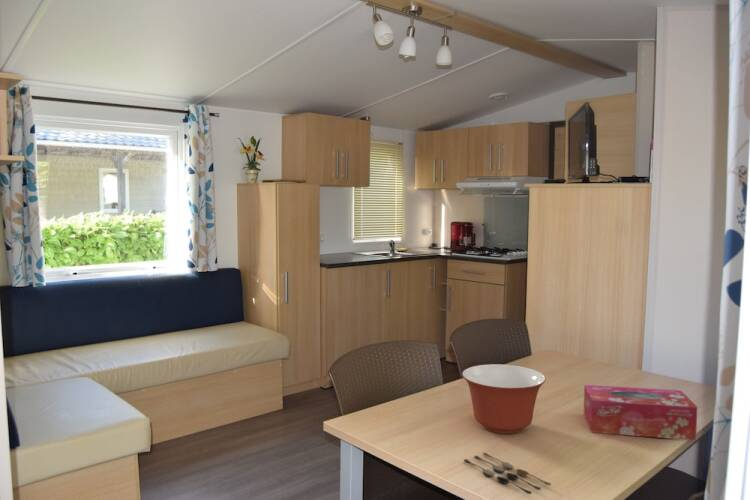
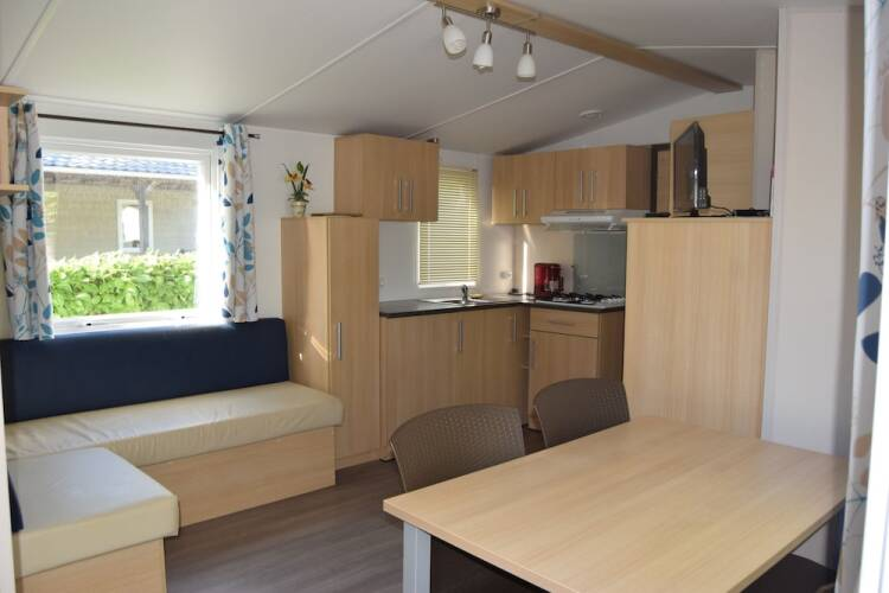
- tissue box (637, 410)
- mixing bowl (502, 400)
- spoon (506, 473)
